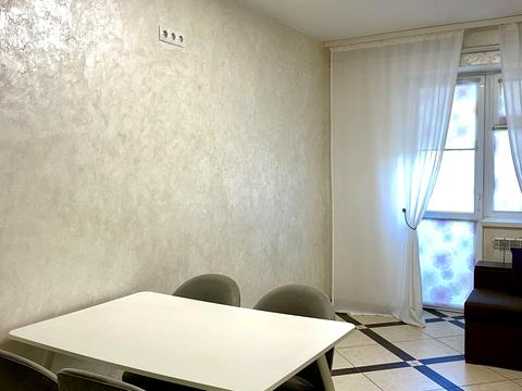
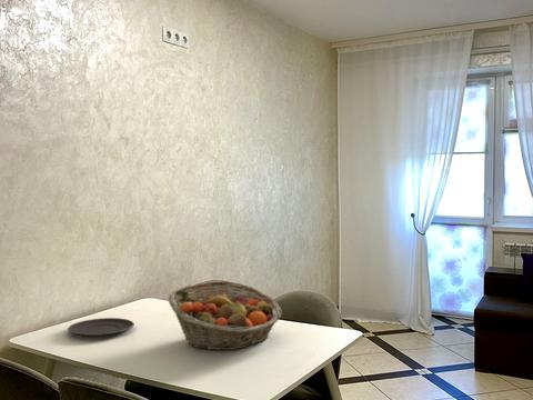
+ plate (101, 328)
+ fruit basket (225, 312)
